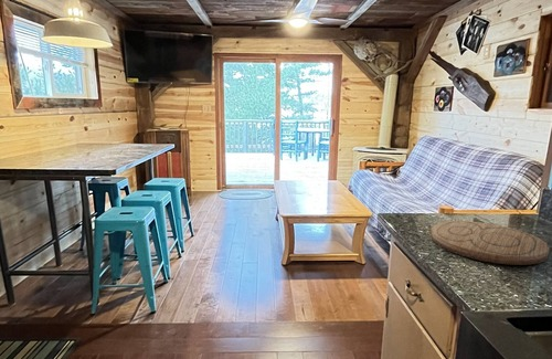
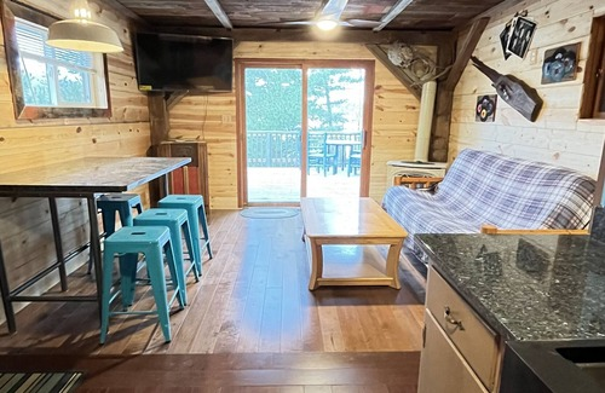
- cutting board (486, 240)
